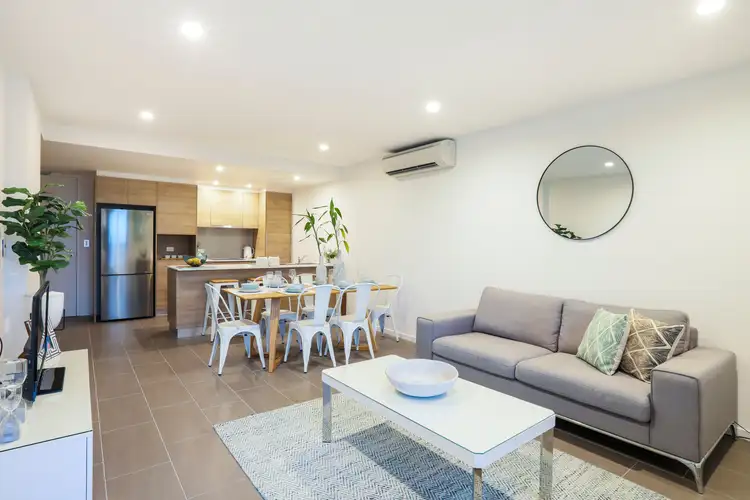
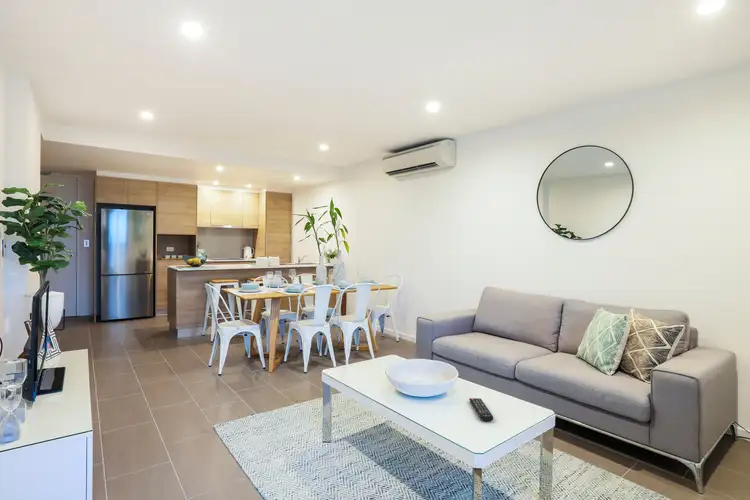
+ remote control (480, 408)
